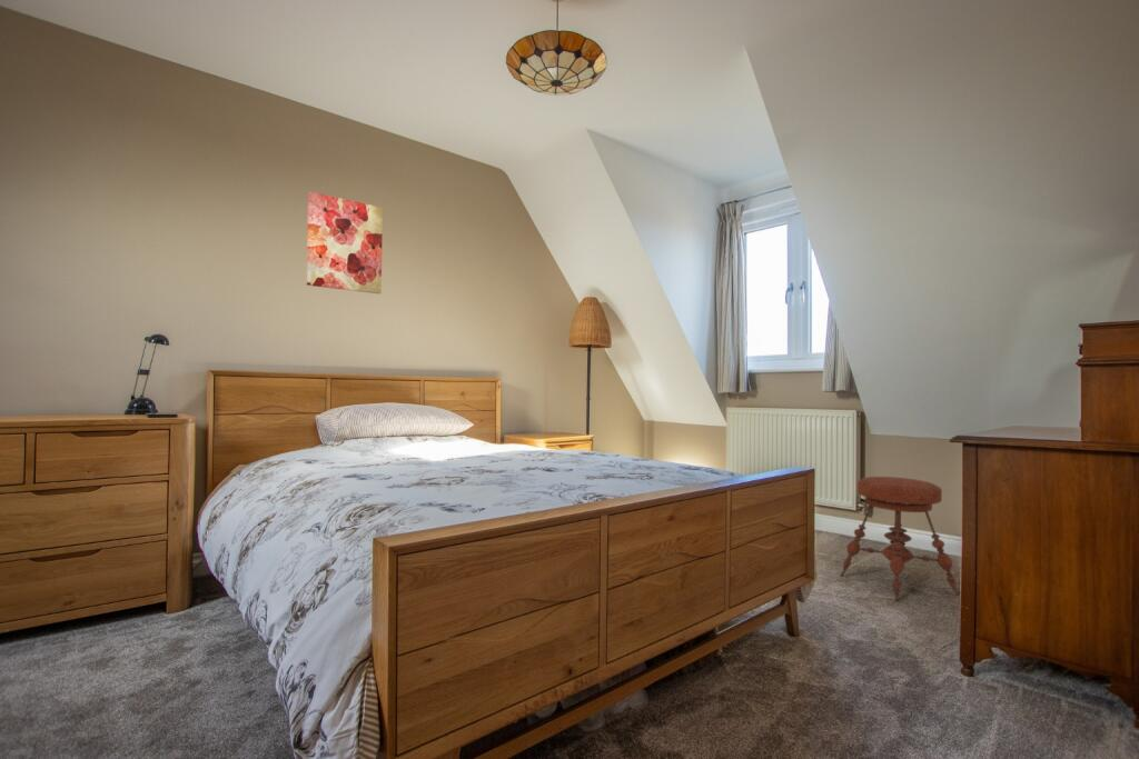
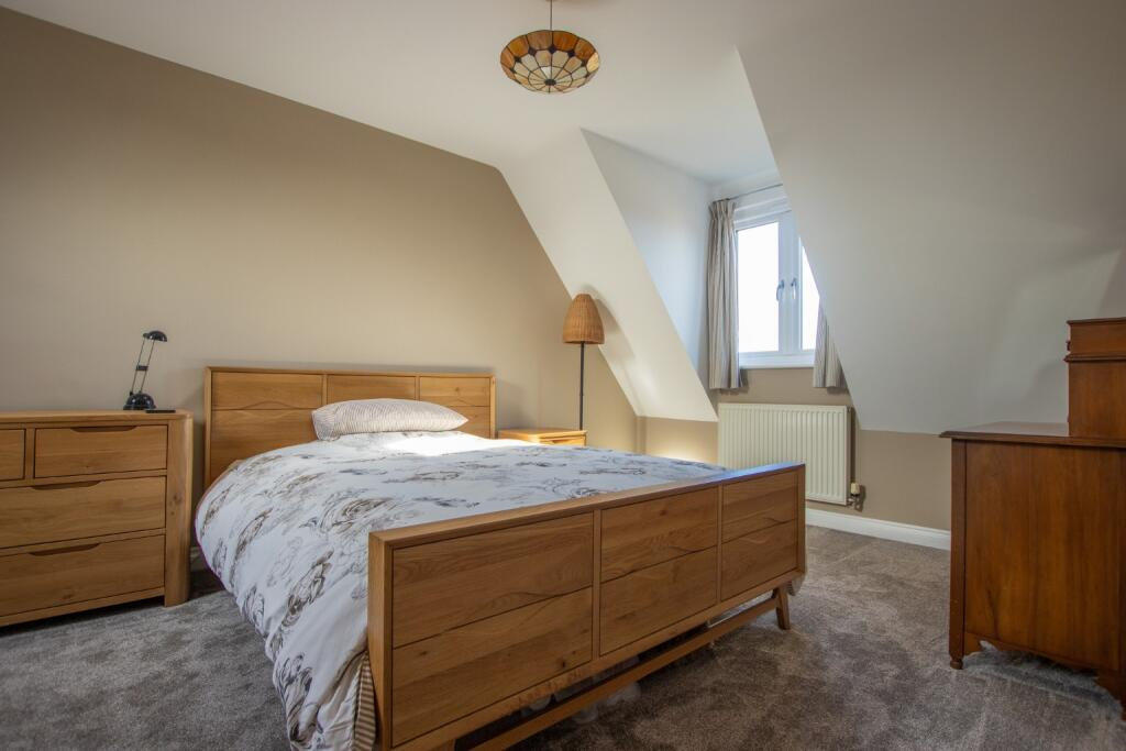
- wall art (346, 244)
- stool (898, 531)
